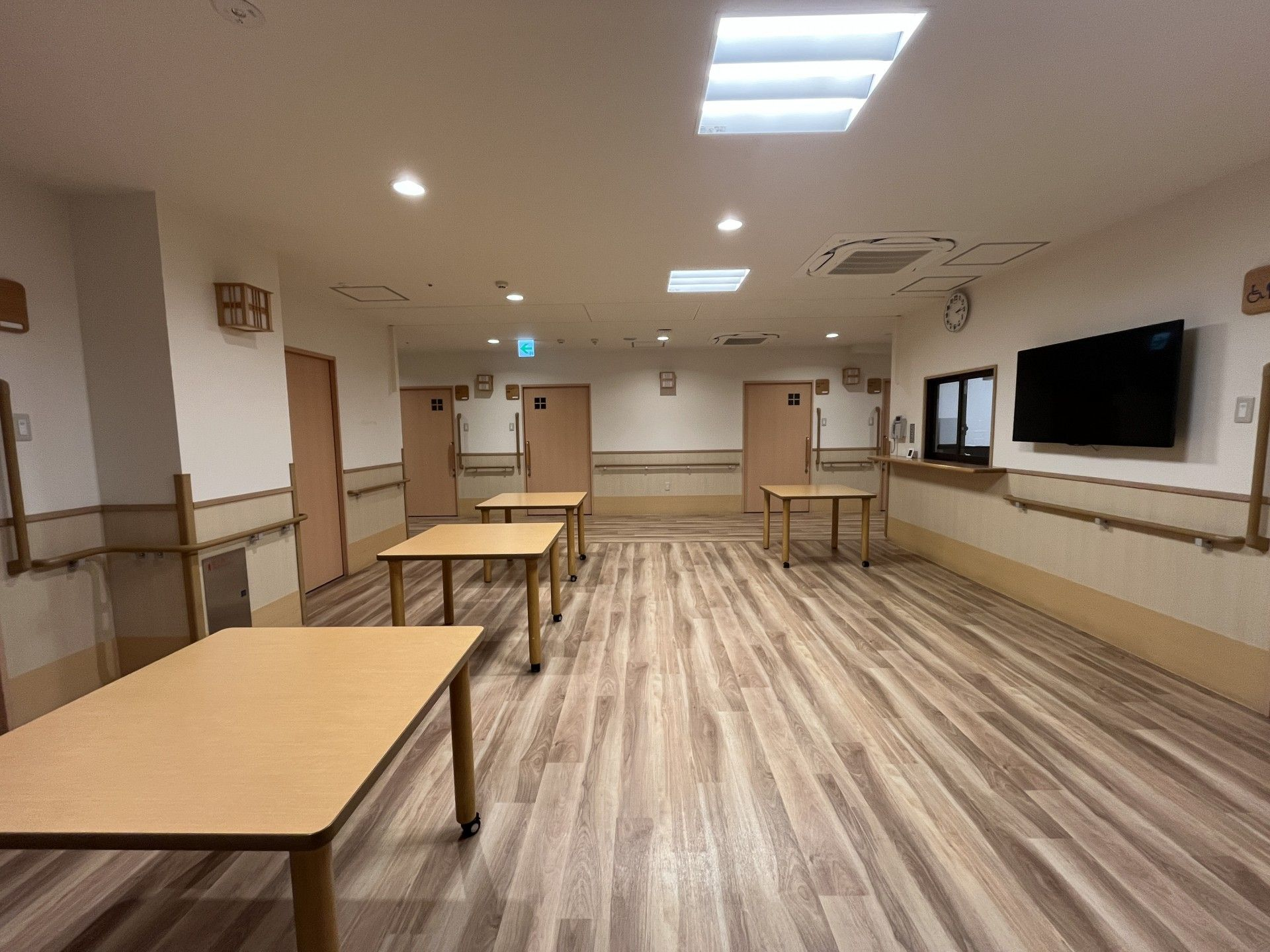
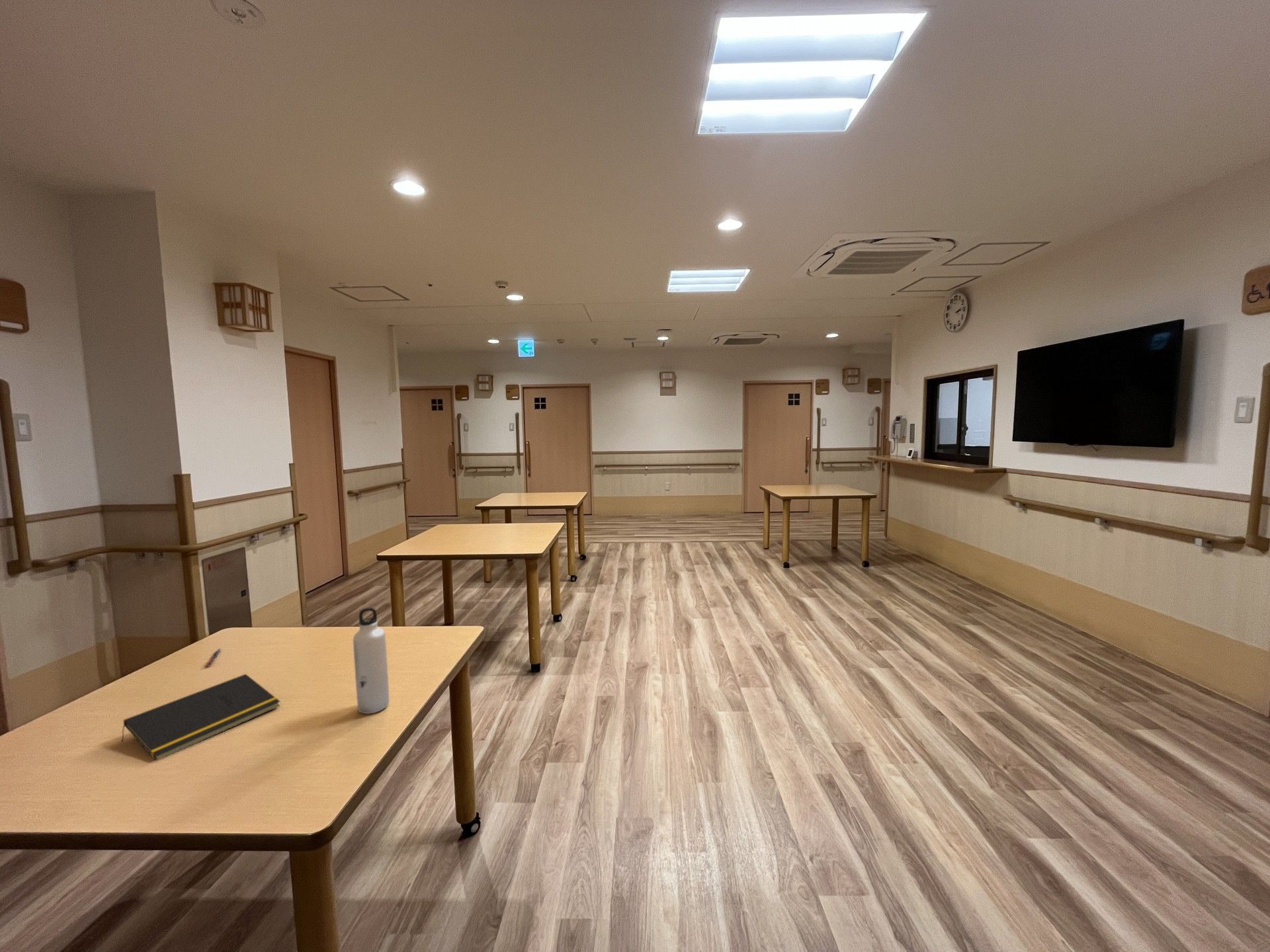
+ water bottle (370, 658)
+ pen (214, 656)
+ notepad (206, 712)
